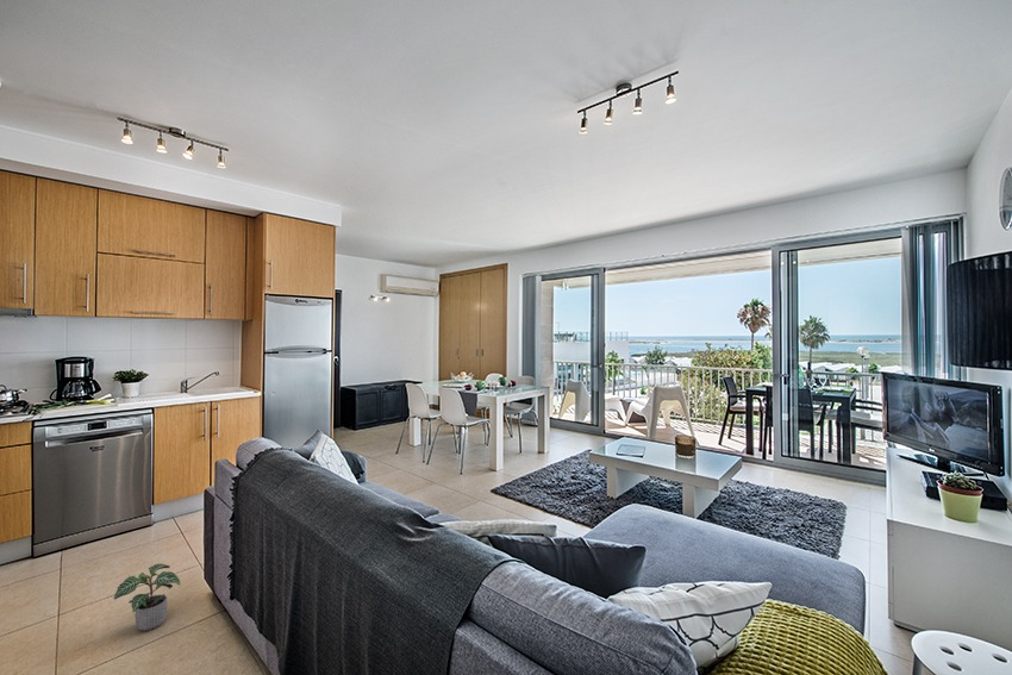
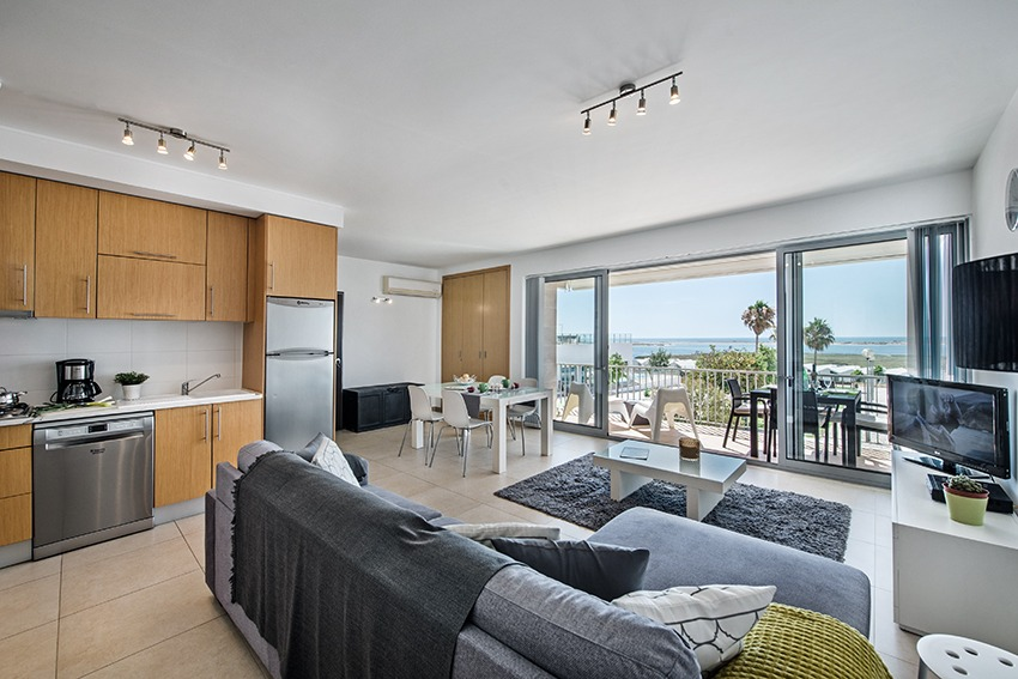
- potted plant (148, 596)
